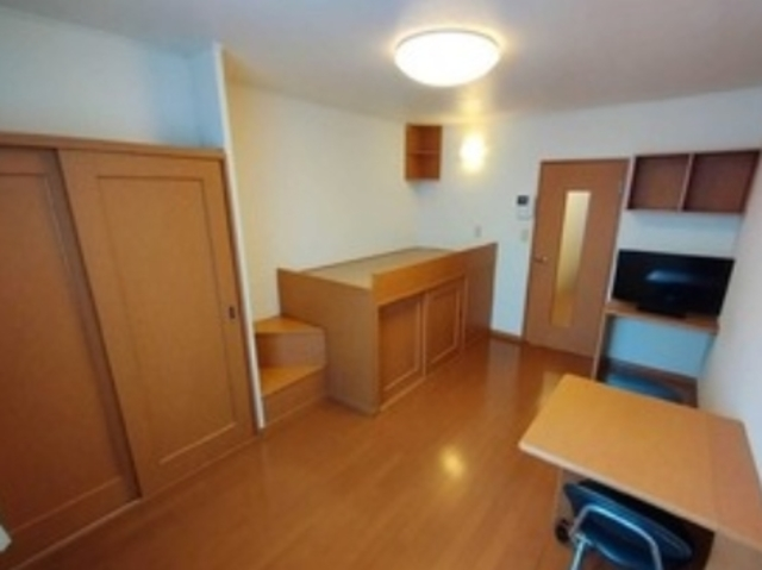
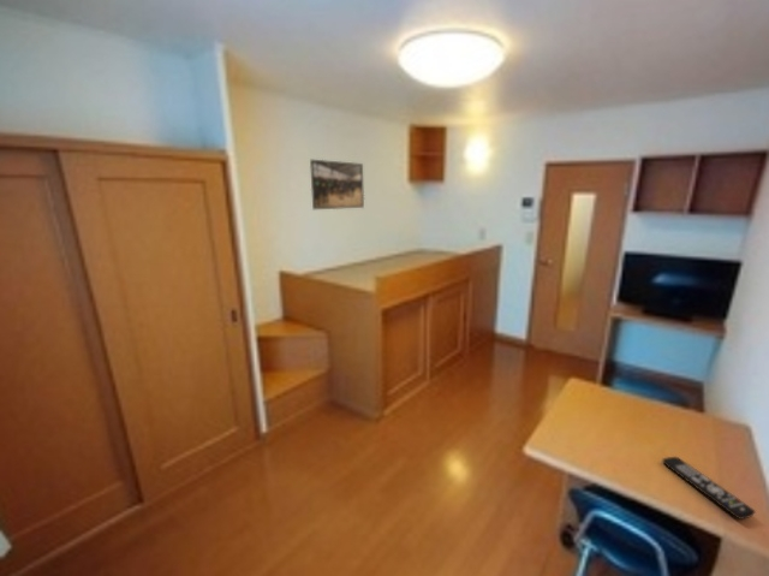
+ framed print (339, 185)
+ remote control (704, 485)
